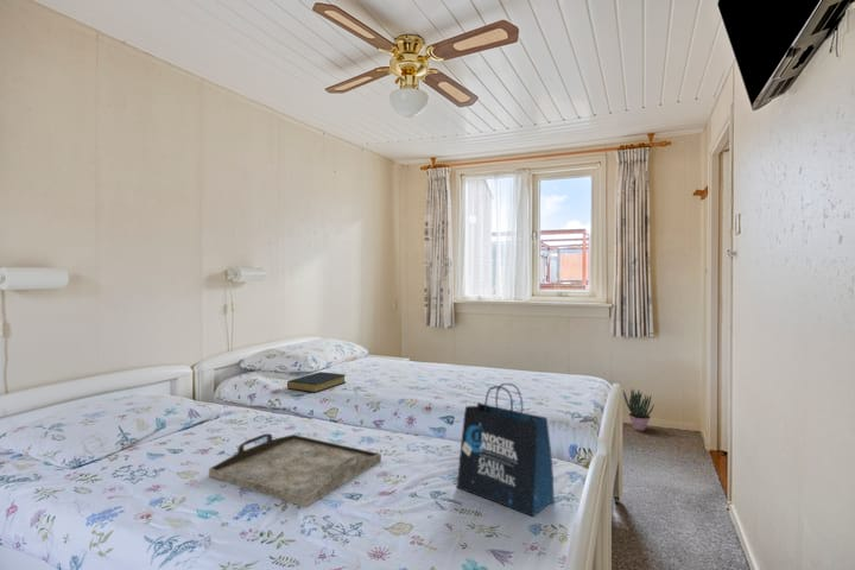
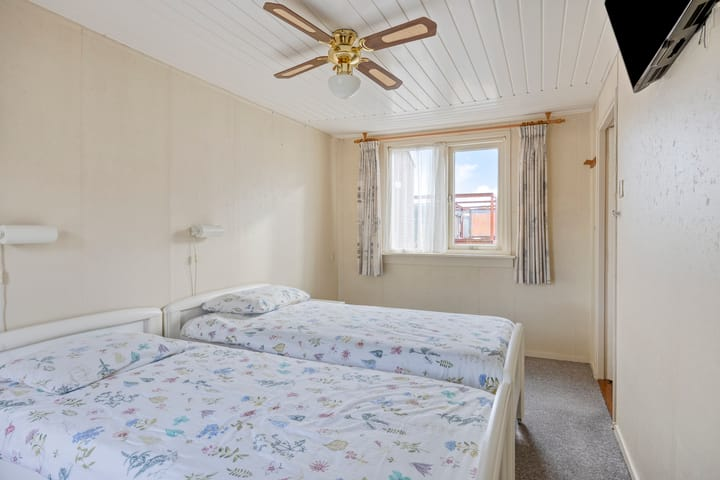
- tote bag (504, 438)
- serving tray (298, 457)
- potted plant (638, 408)
- hardback book (317, 381)
